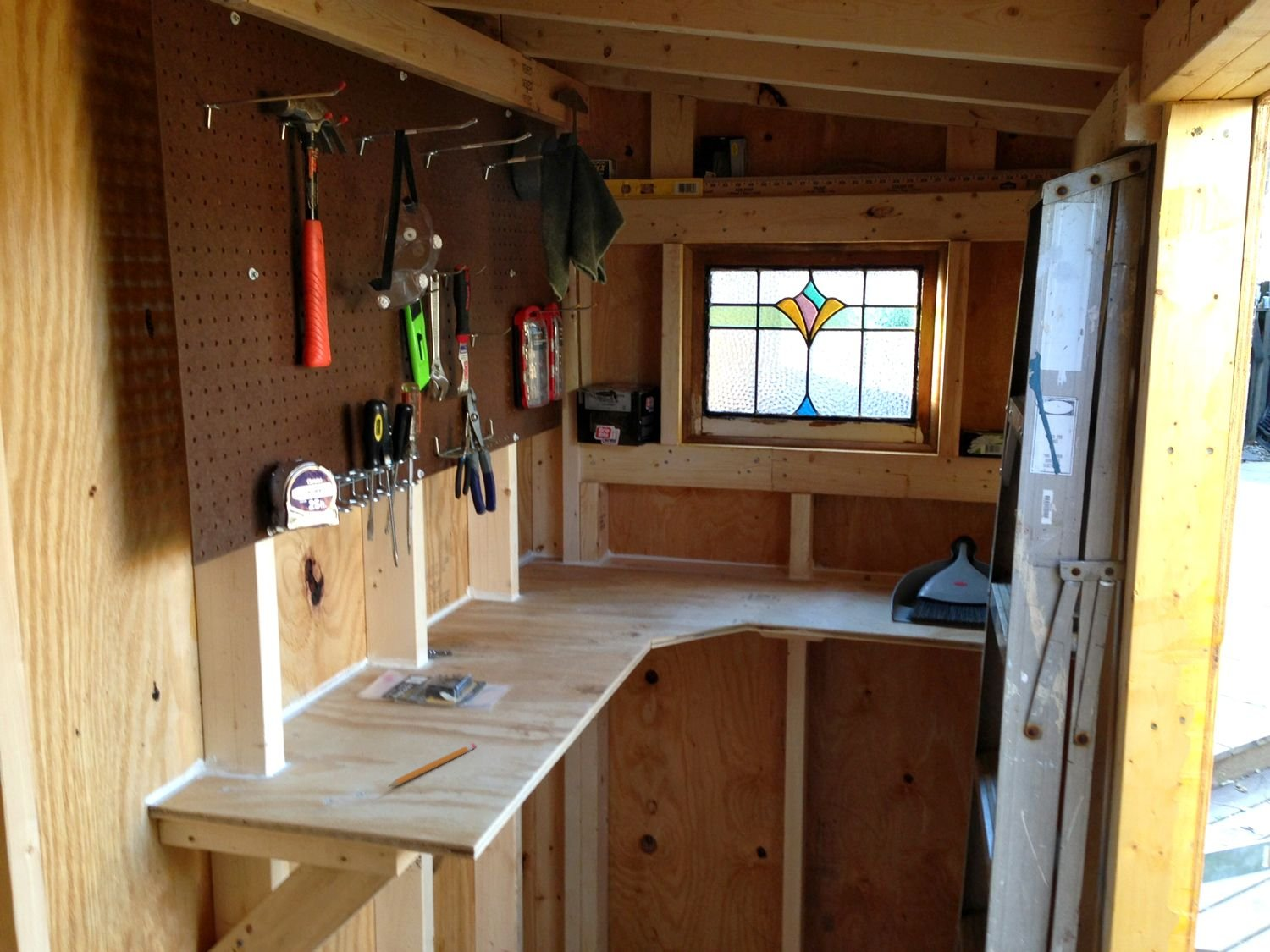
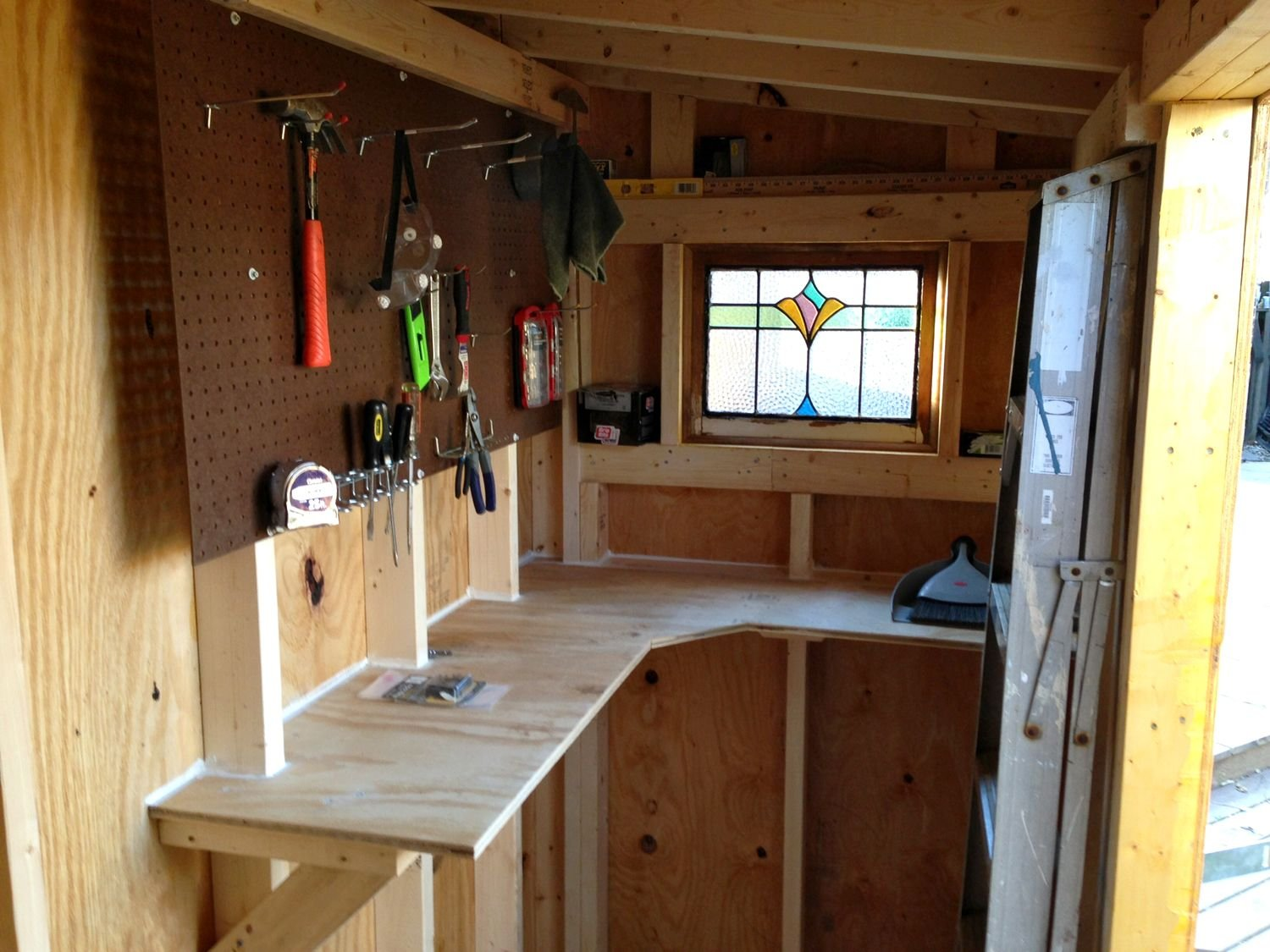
- pencil (433, 765)
